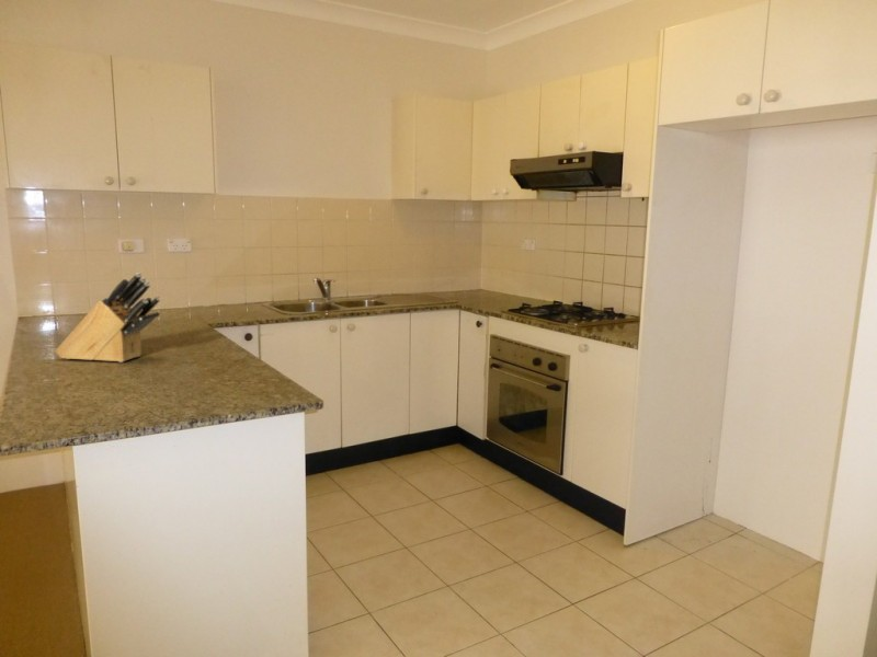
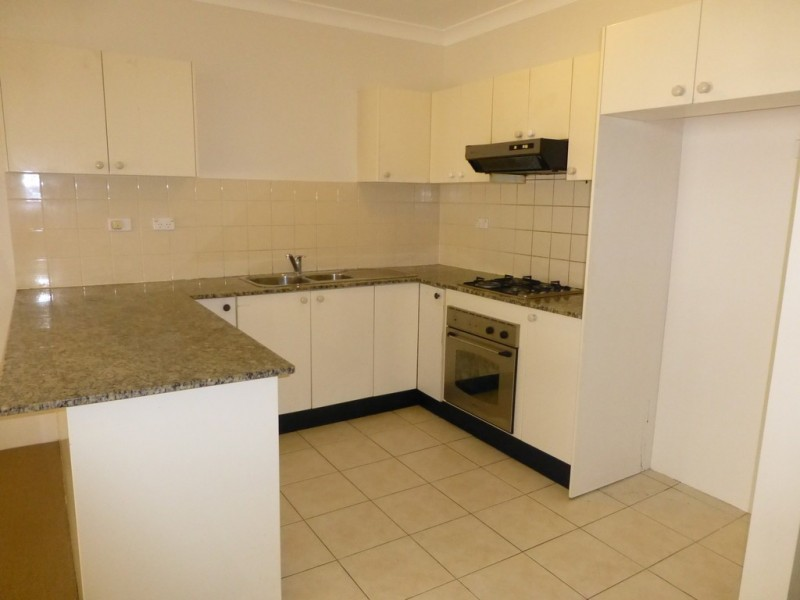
- knife block (107, 315)
